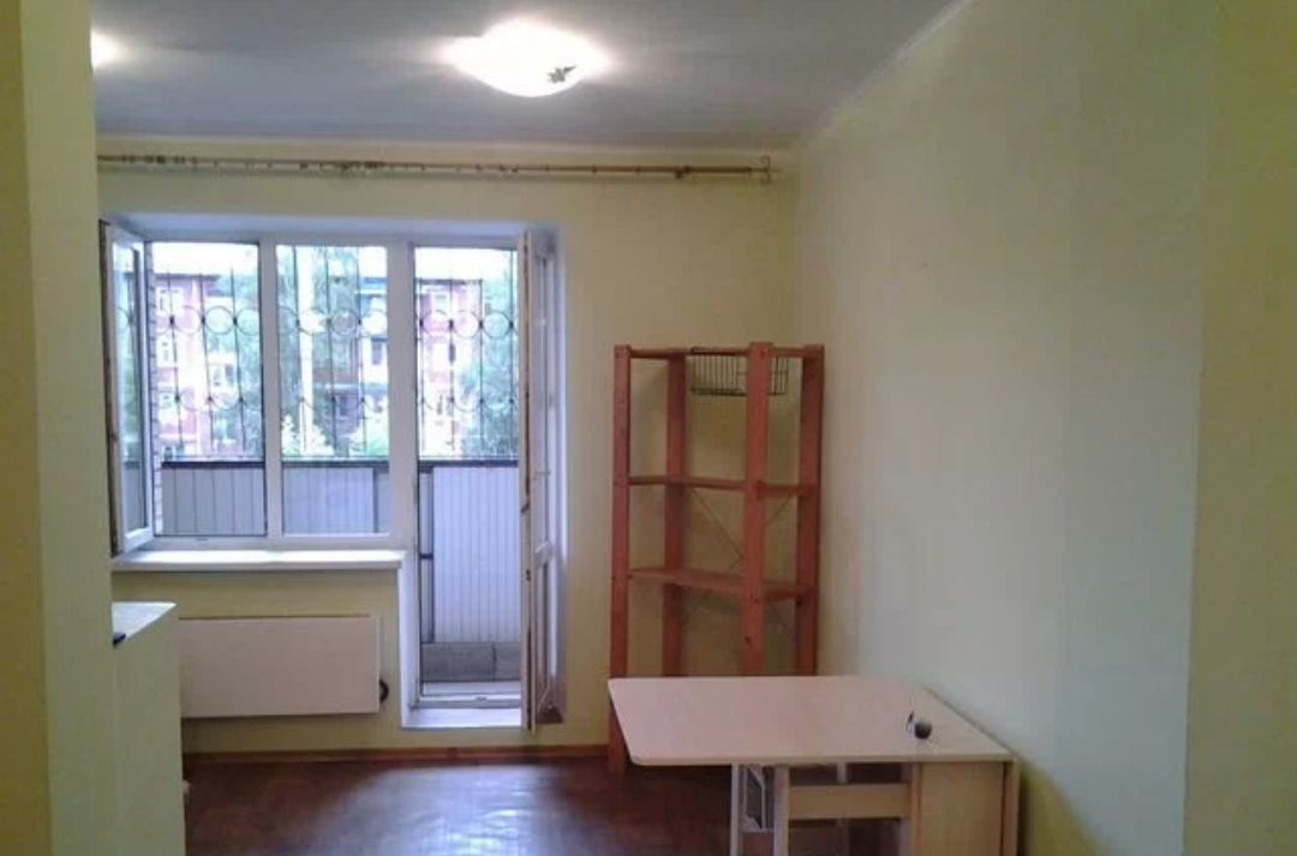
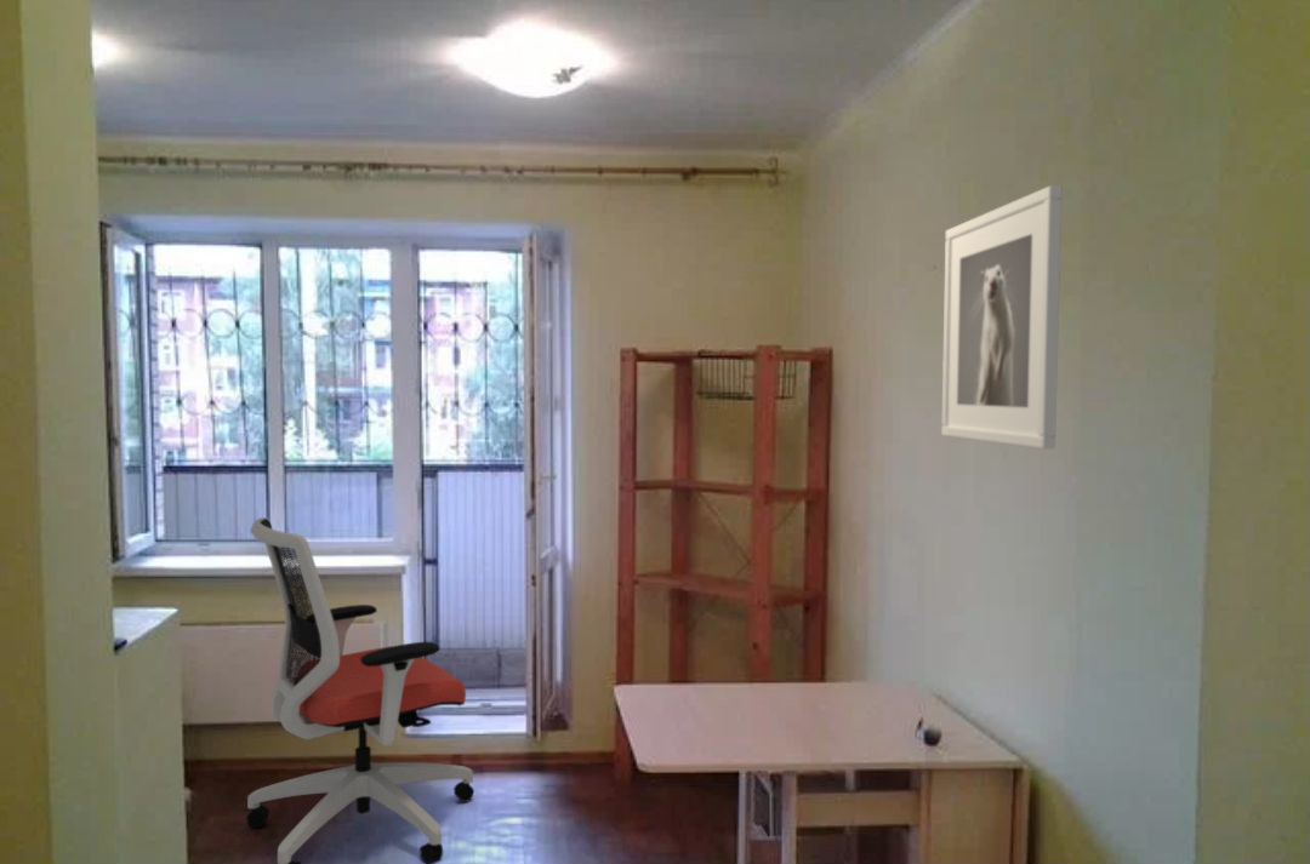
+ office chair (371, 671)
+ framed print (993, 326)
